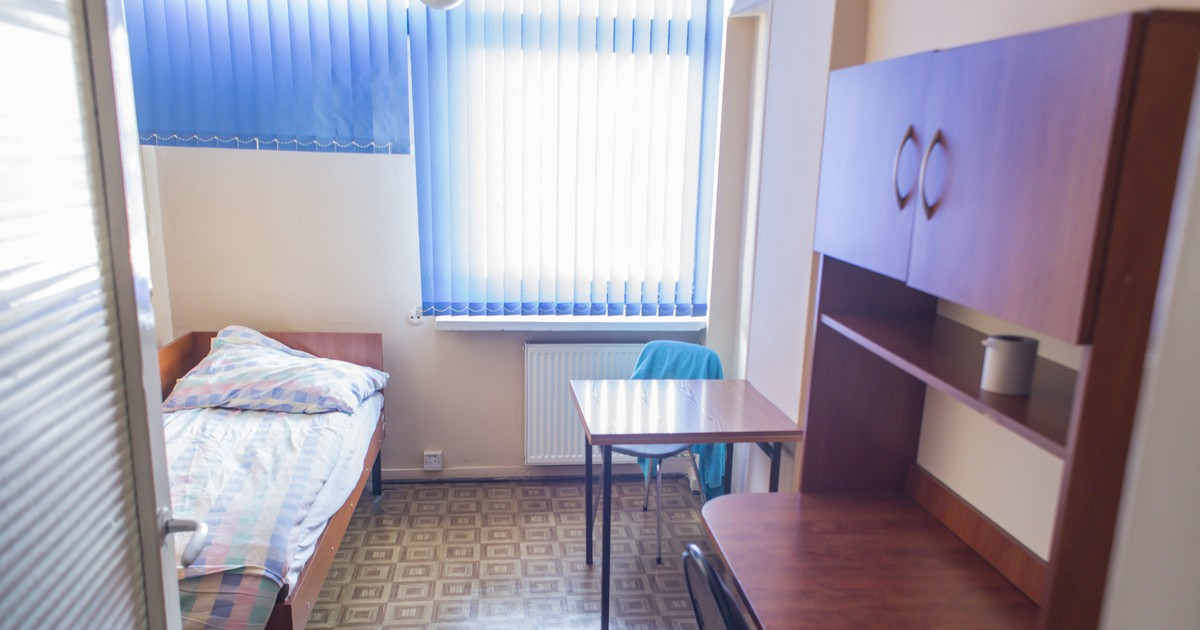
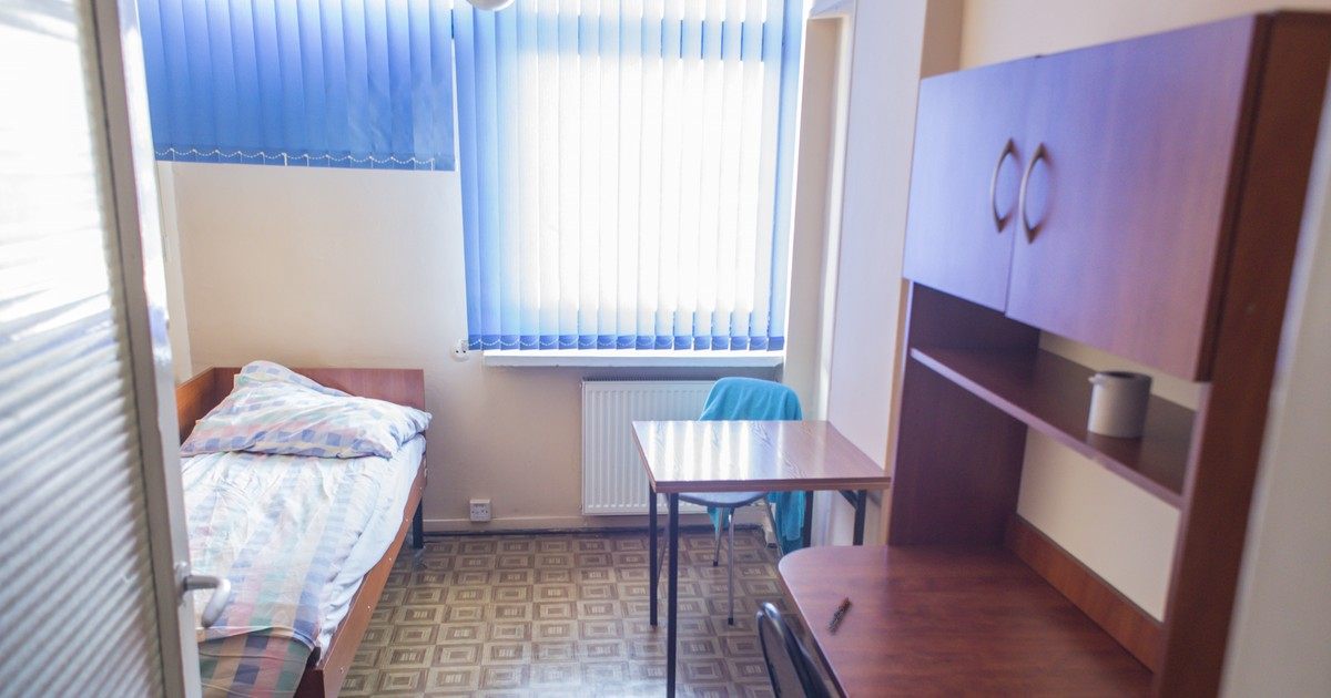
+ pen (837, 612)
